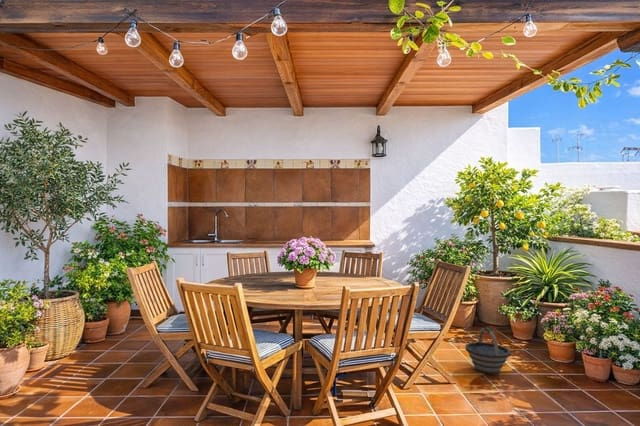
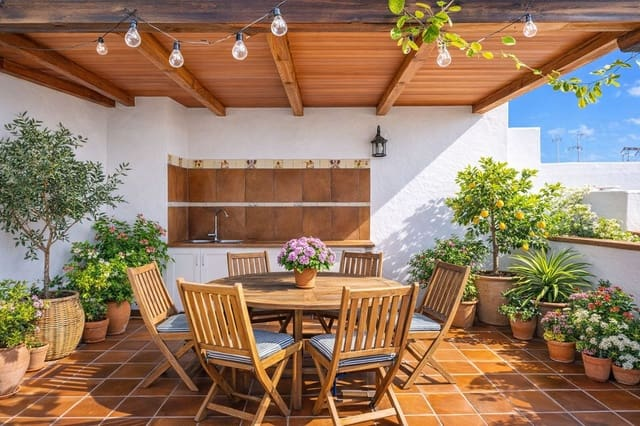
- bucket (487, 348)
